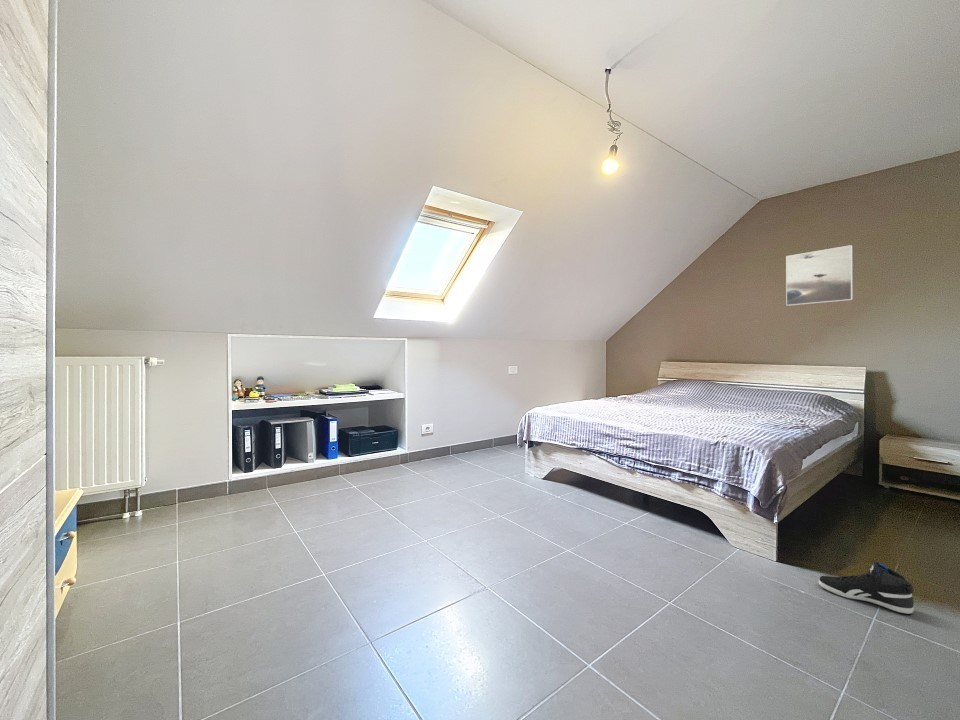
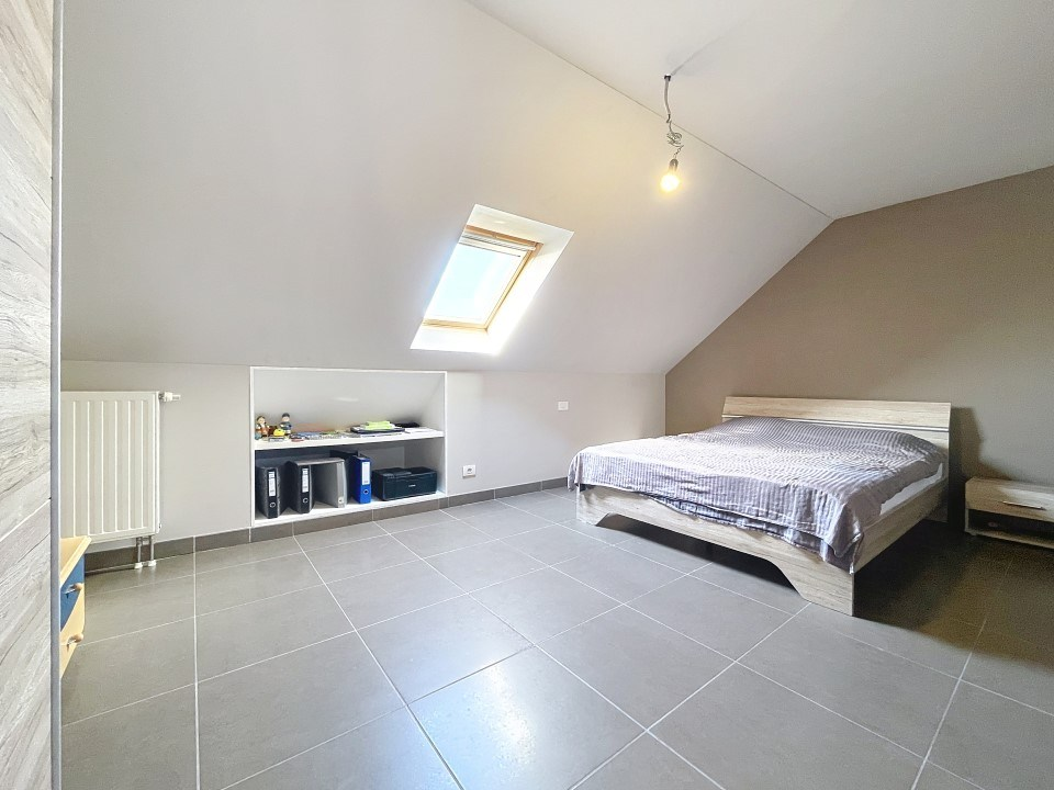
- sneaker (863, 578)
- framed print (817, 277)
